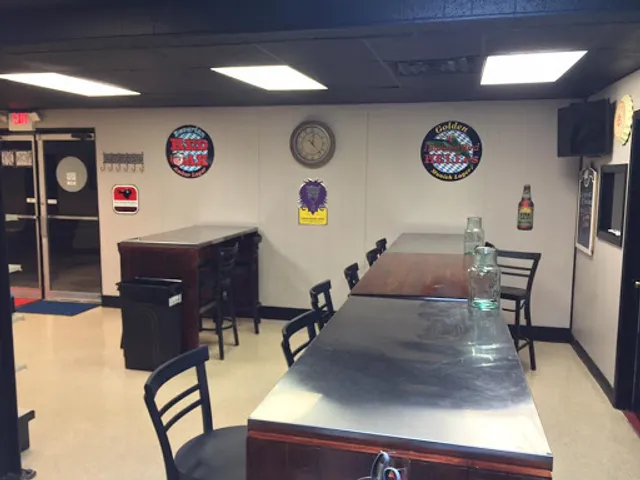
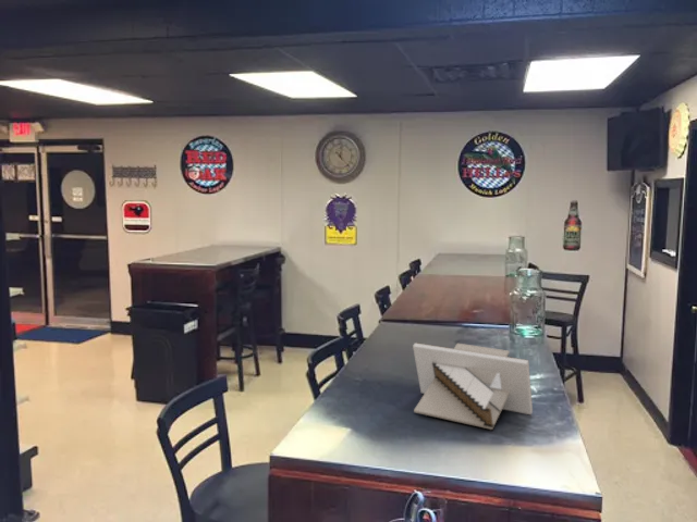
+ architectural model (472, 376)
